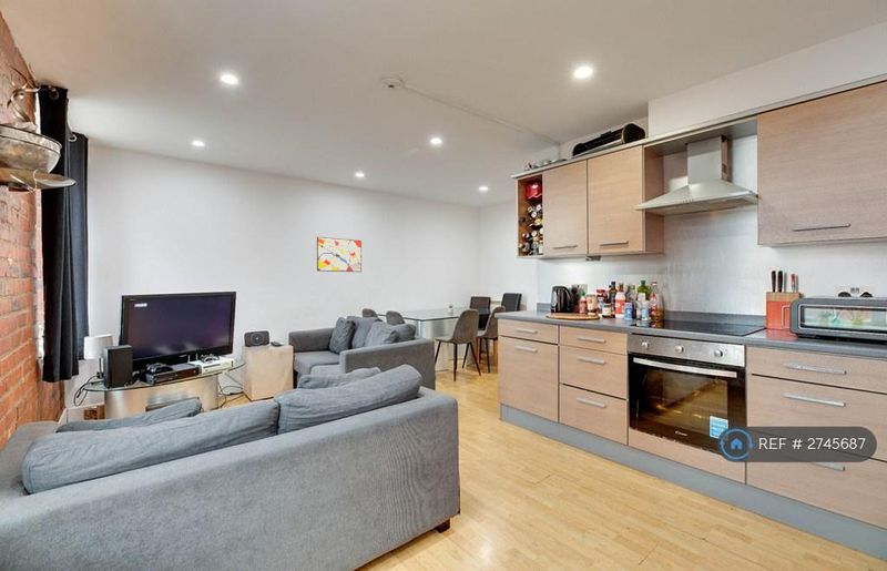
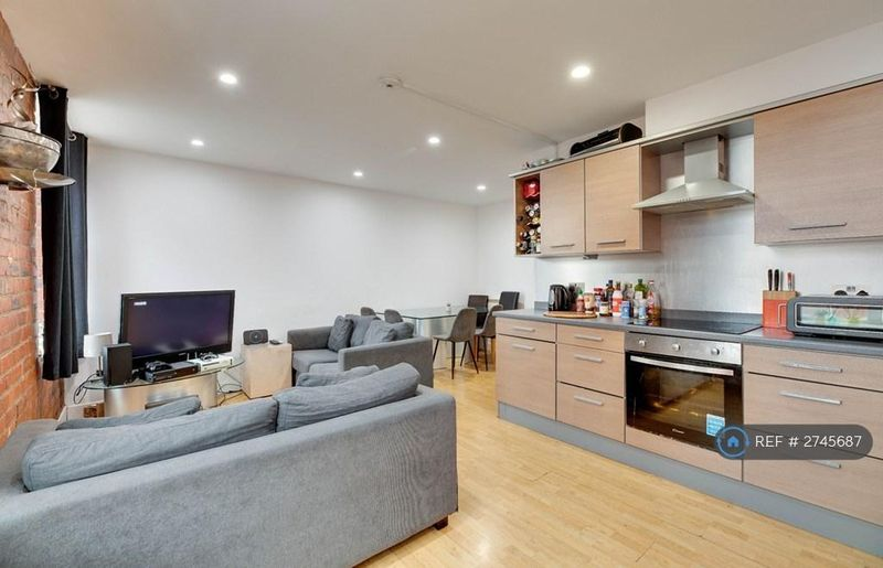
- wall art (339, 255)
